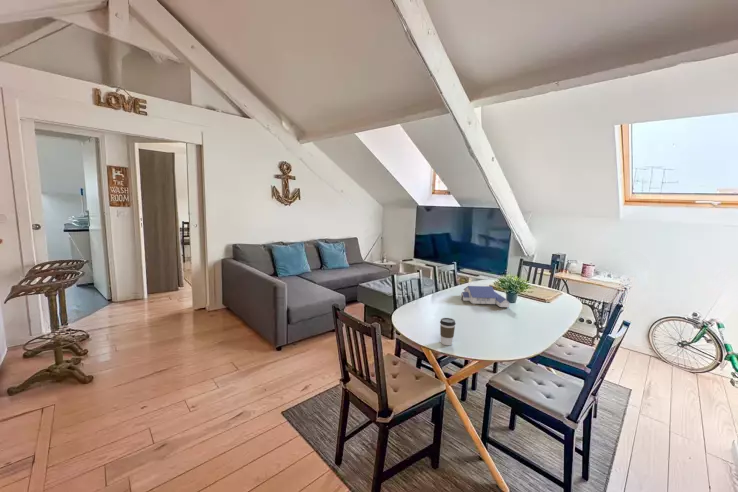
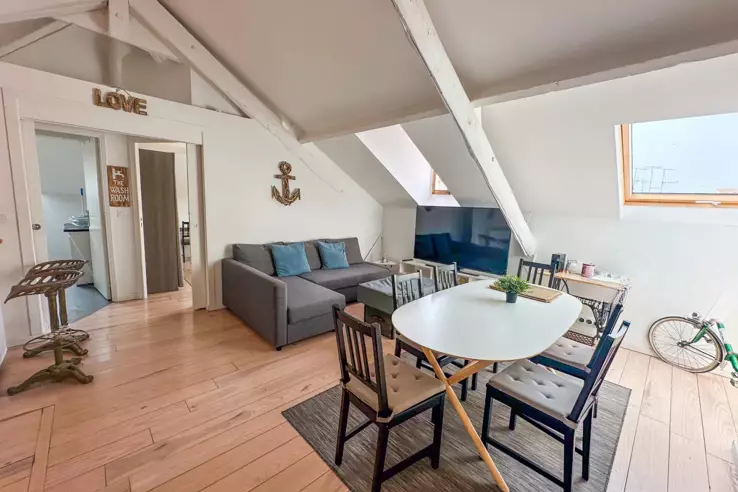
- architectural model (483, 292)
- coffee cup (447, 331)
